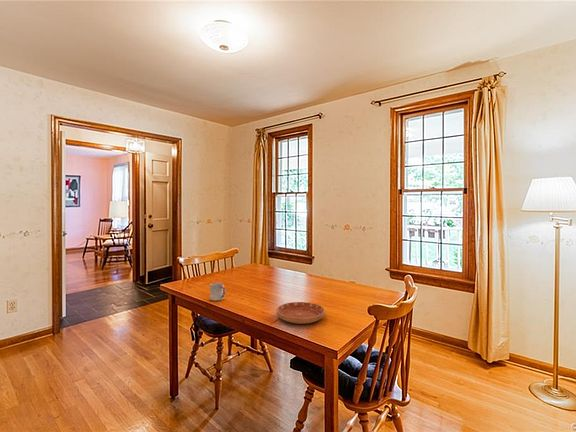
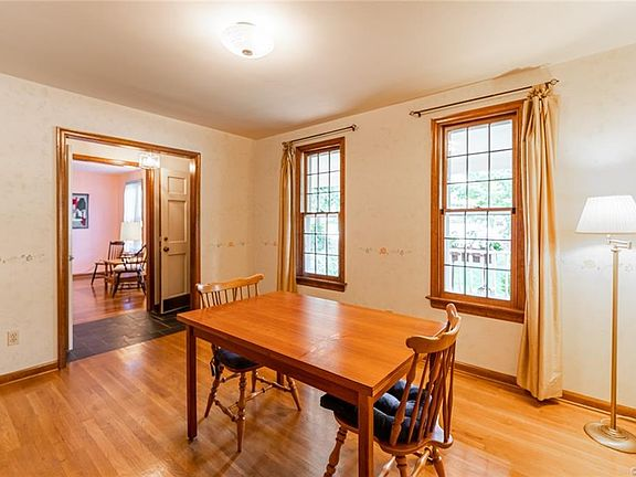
- cup (218, 291)
- saucer (300, 312)
